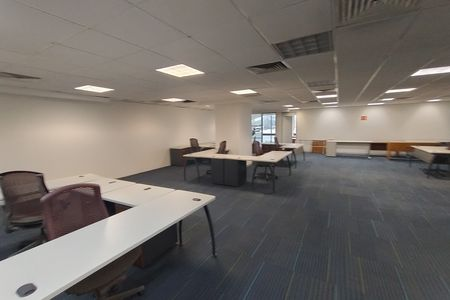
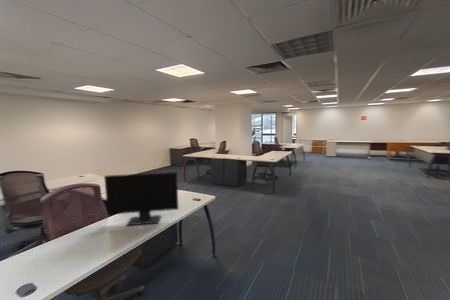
+ computer monitor (143, 197)
